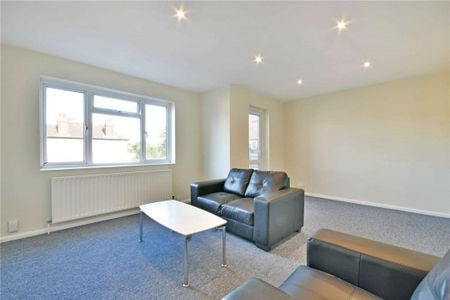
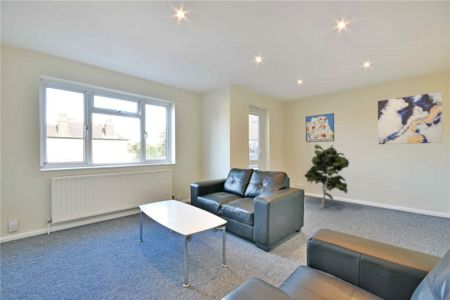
+ wall art (407, 120)
+ indoor plant (325, 176)
+ wall art (319, 128)
